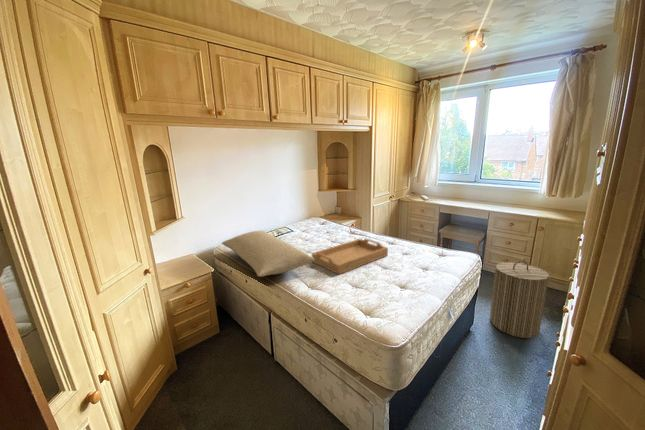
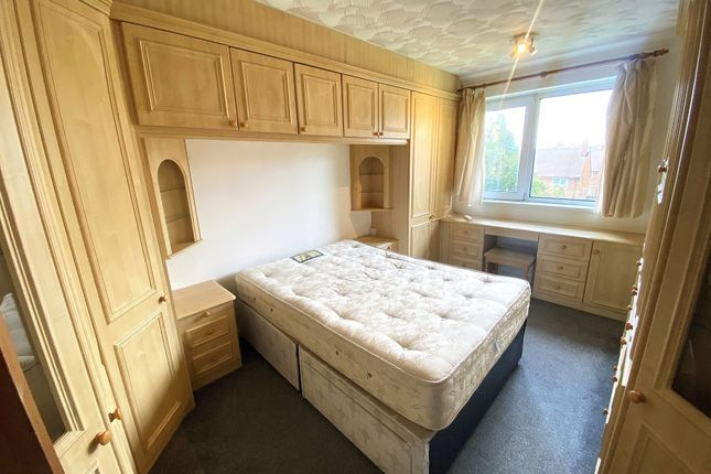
- pillow (262, 250)
- serving tray (350, 253)
- laundry hamper (517, 293)
